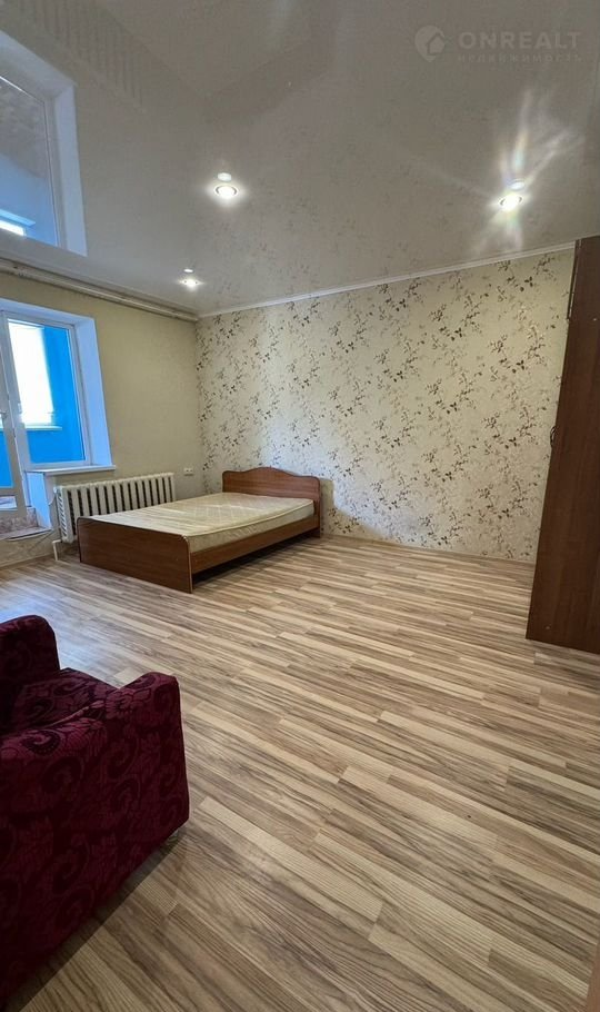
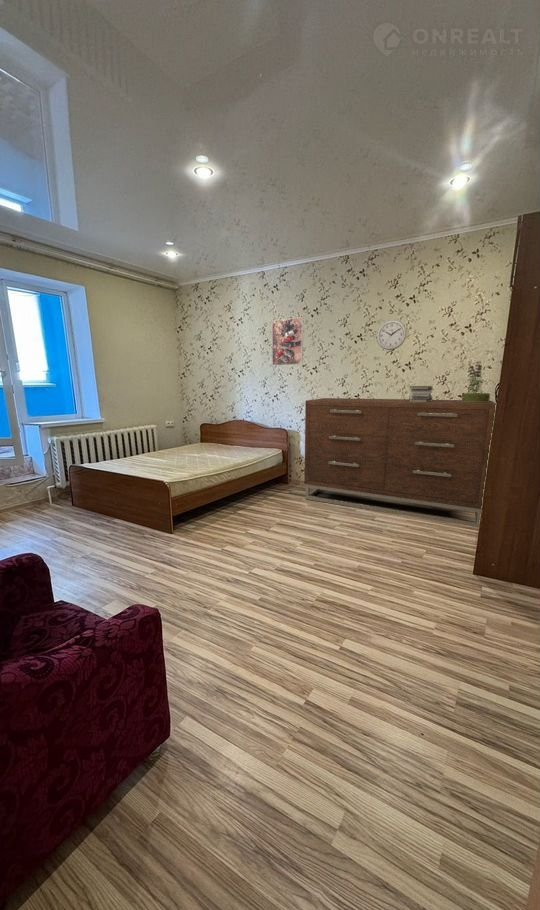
+ book stack (420, 393)
+ wall clock (391, 335)
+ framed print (287, 342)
+ dresser (390, 453)
+ potted plant (477, 381)
